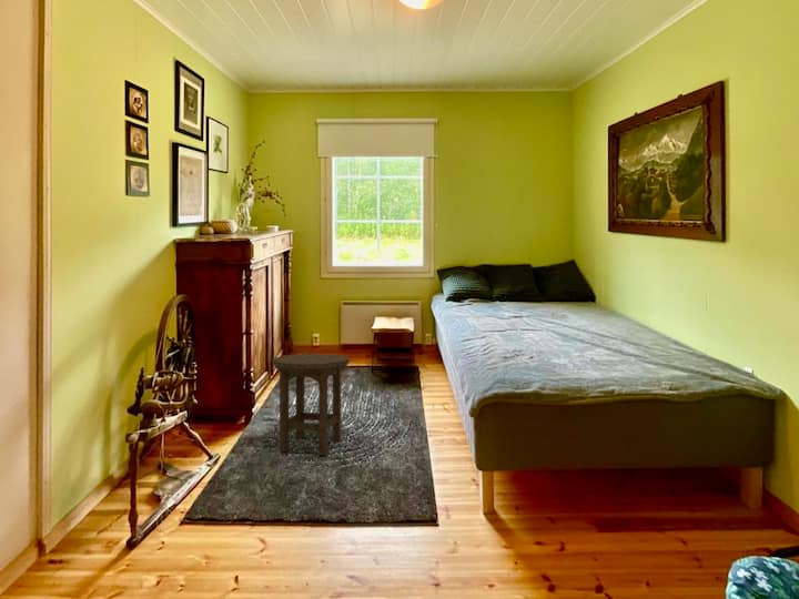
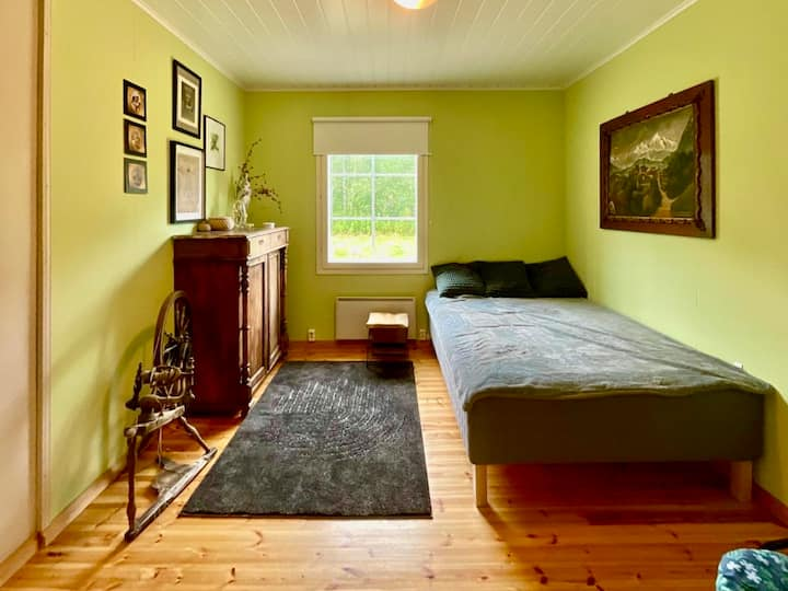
- stool (318, 402)
